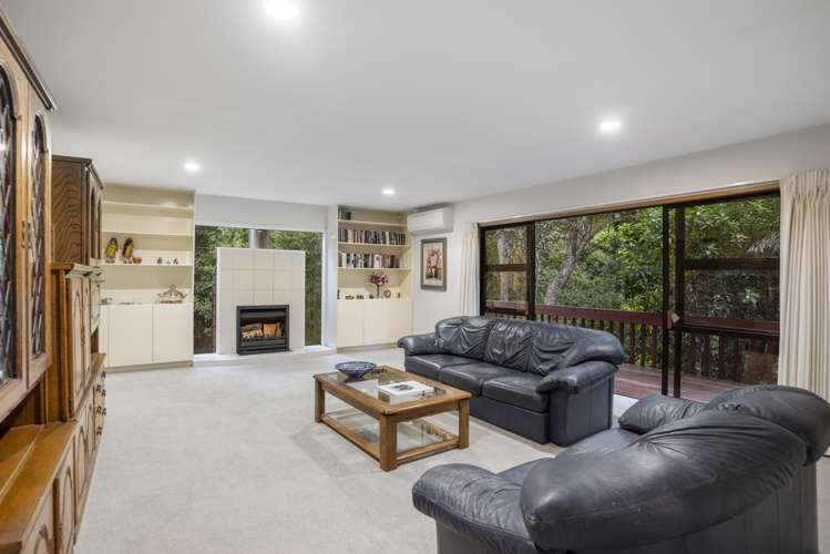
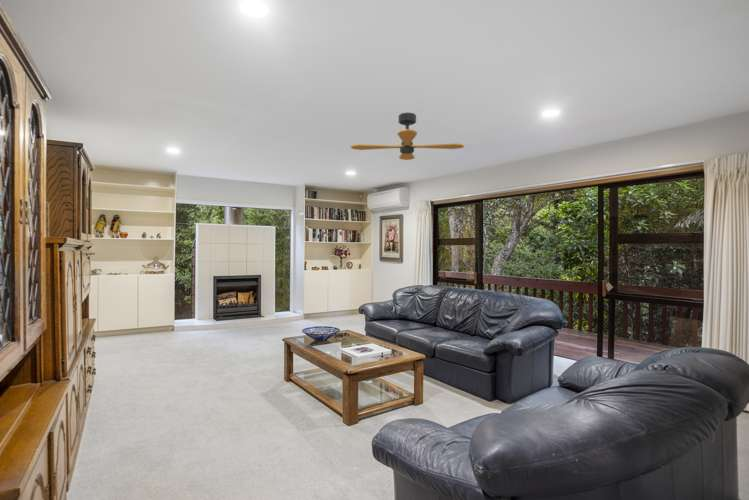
+ ceiling fan (407, 133)
